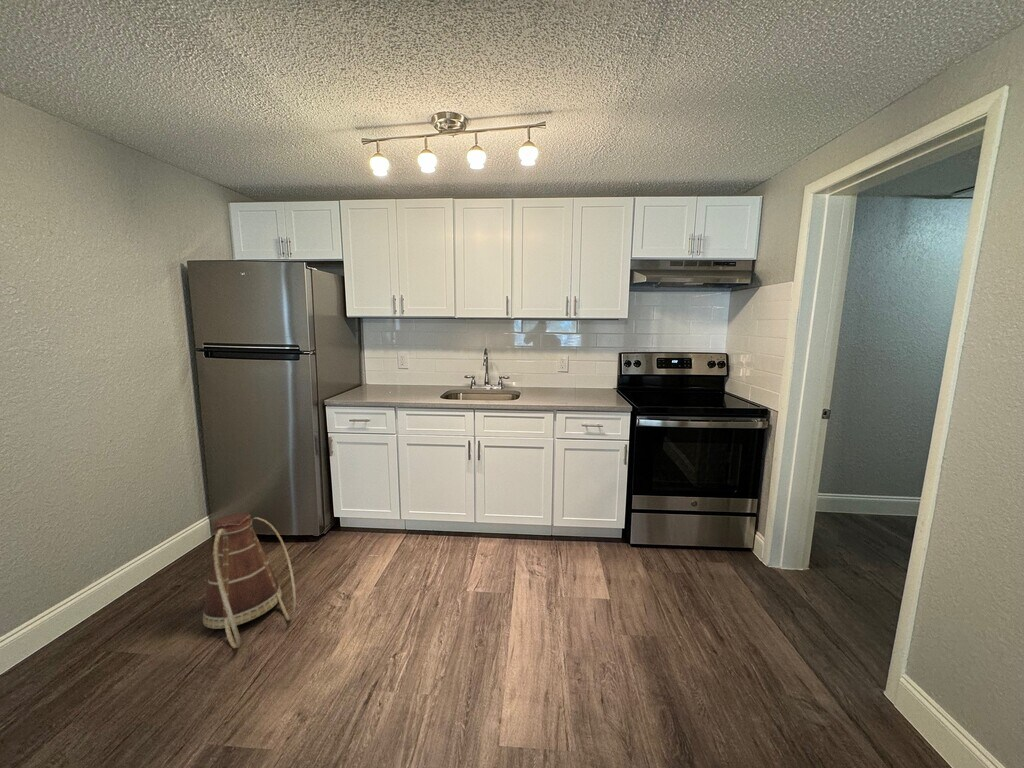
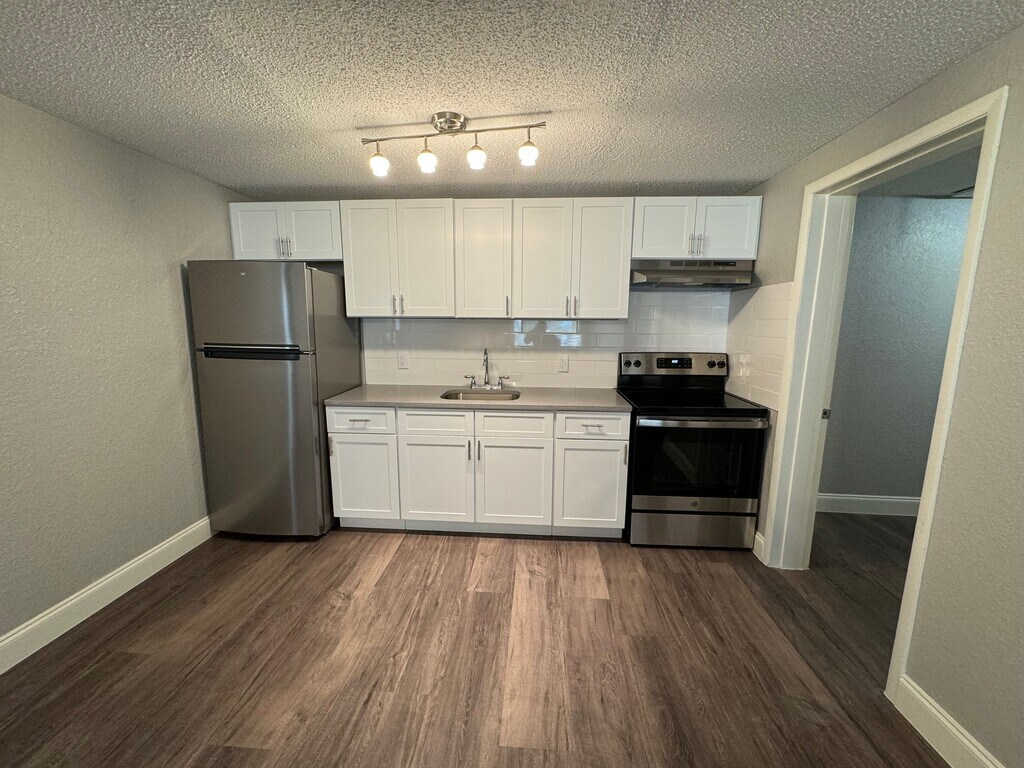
- basket (247, 573)
